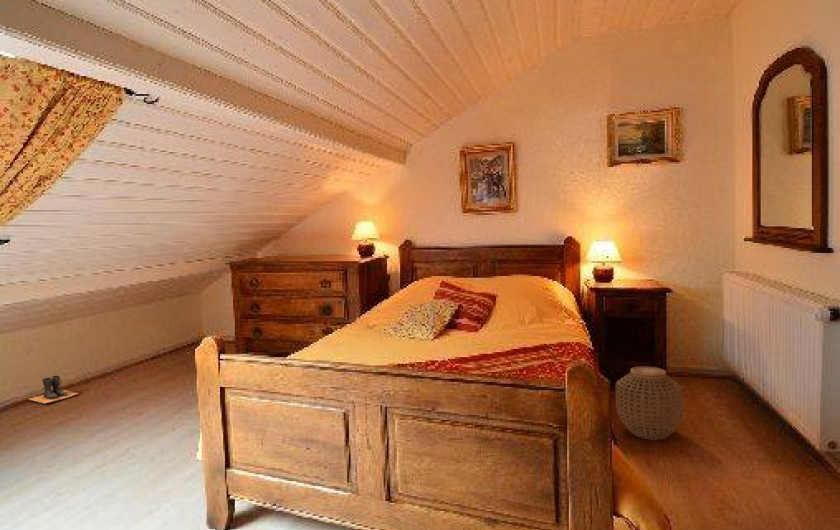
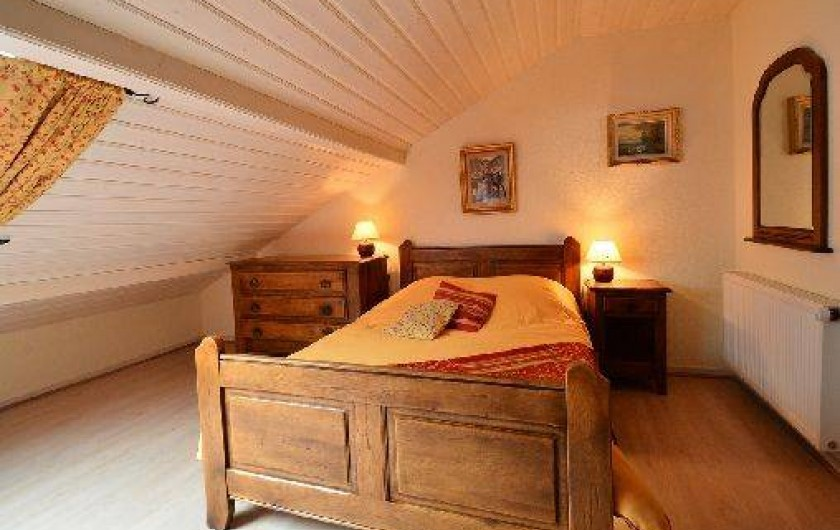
- woven basket (648, 401)
- boots (53, 387)
